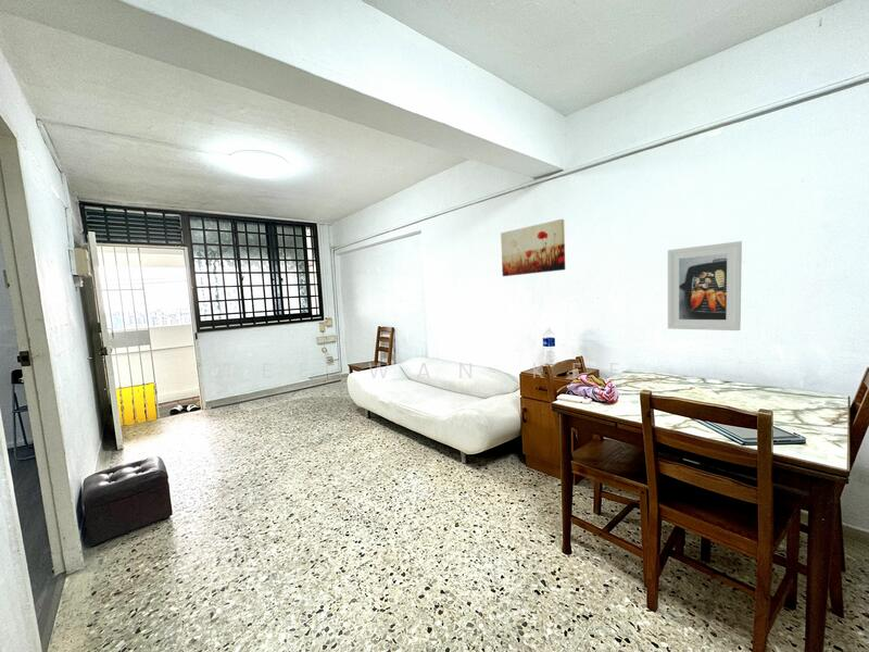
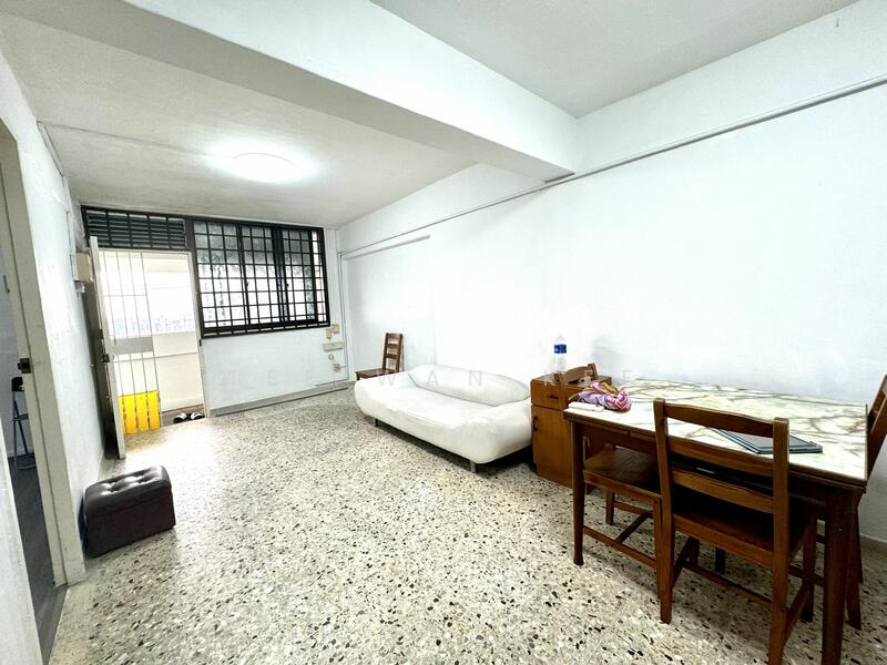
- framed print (702, 288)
- wall art (530, 250)
